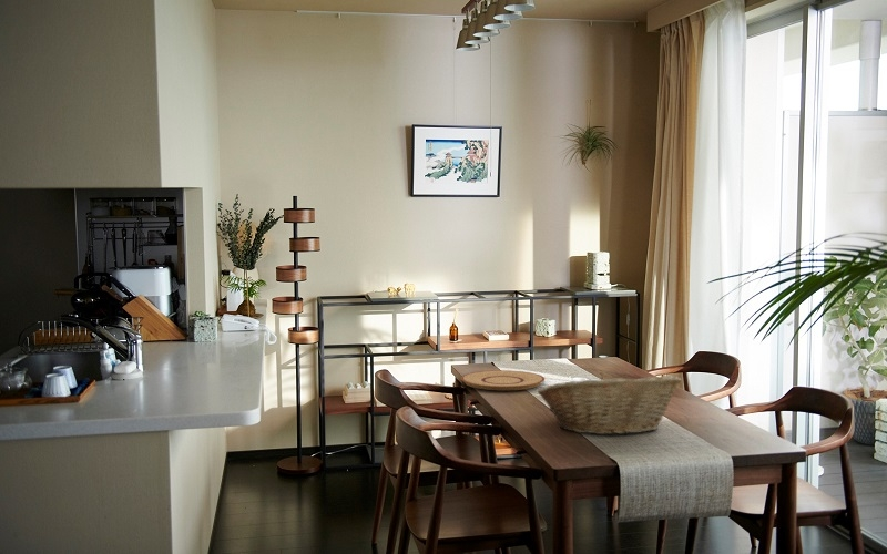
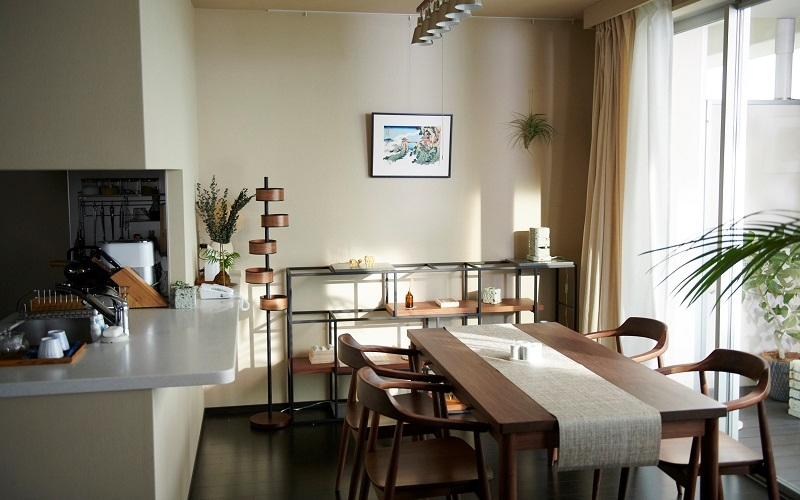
- plate (502, 380)
- fruit basket (609, 398)
